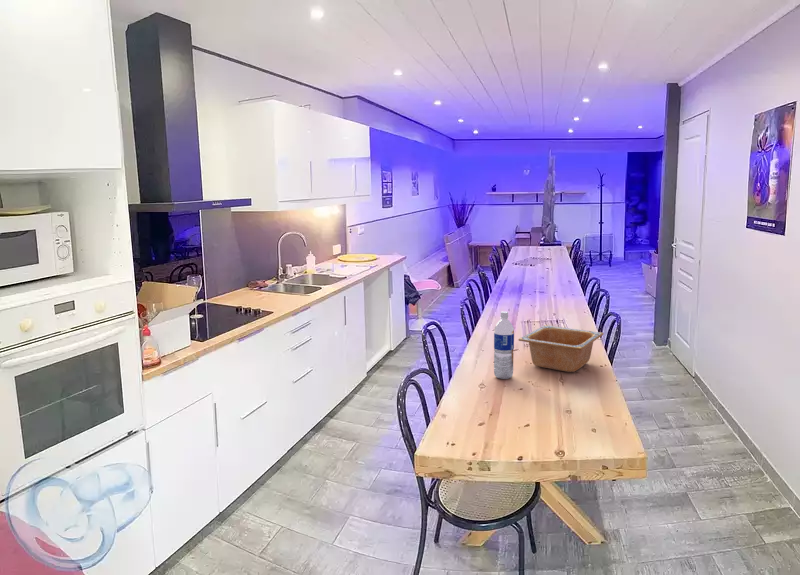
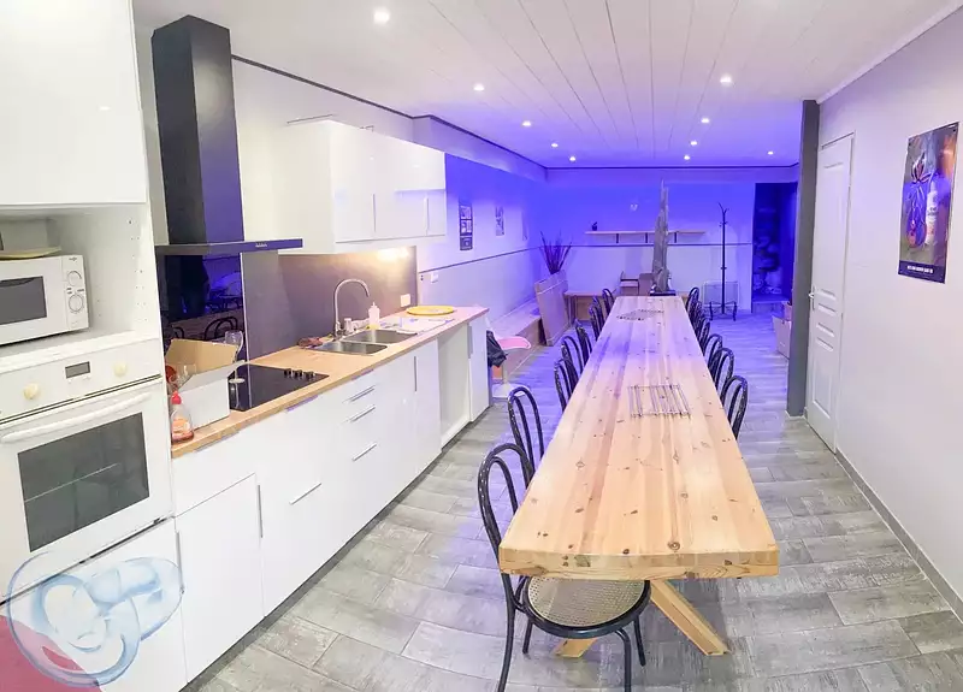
- serving bowl (560, 349)
- water bottle (503, 344)
